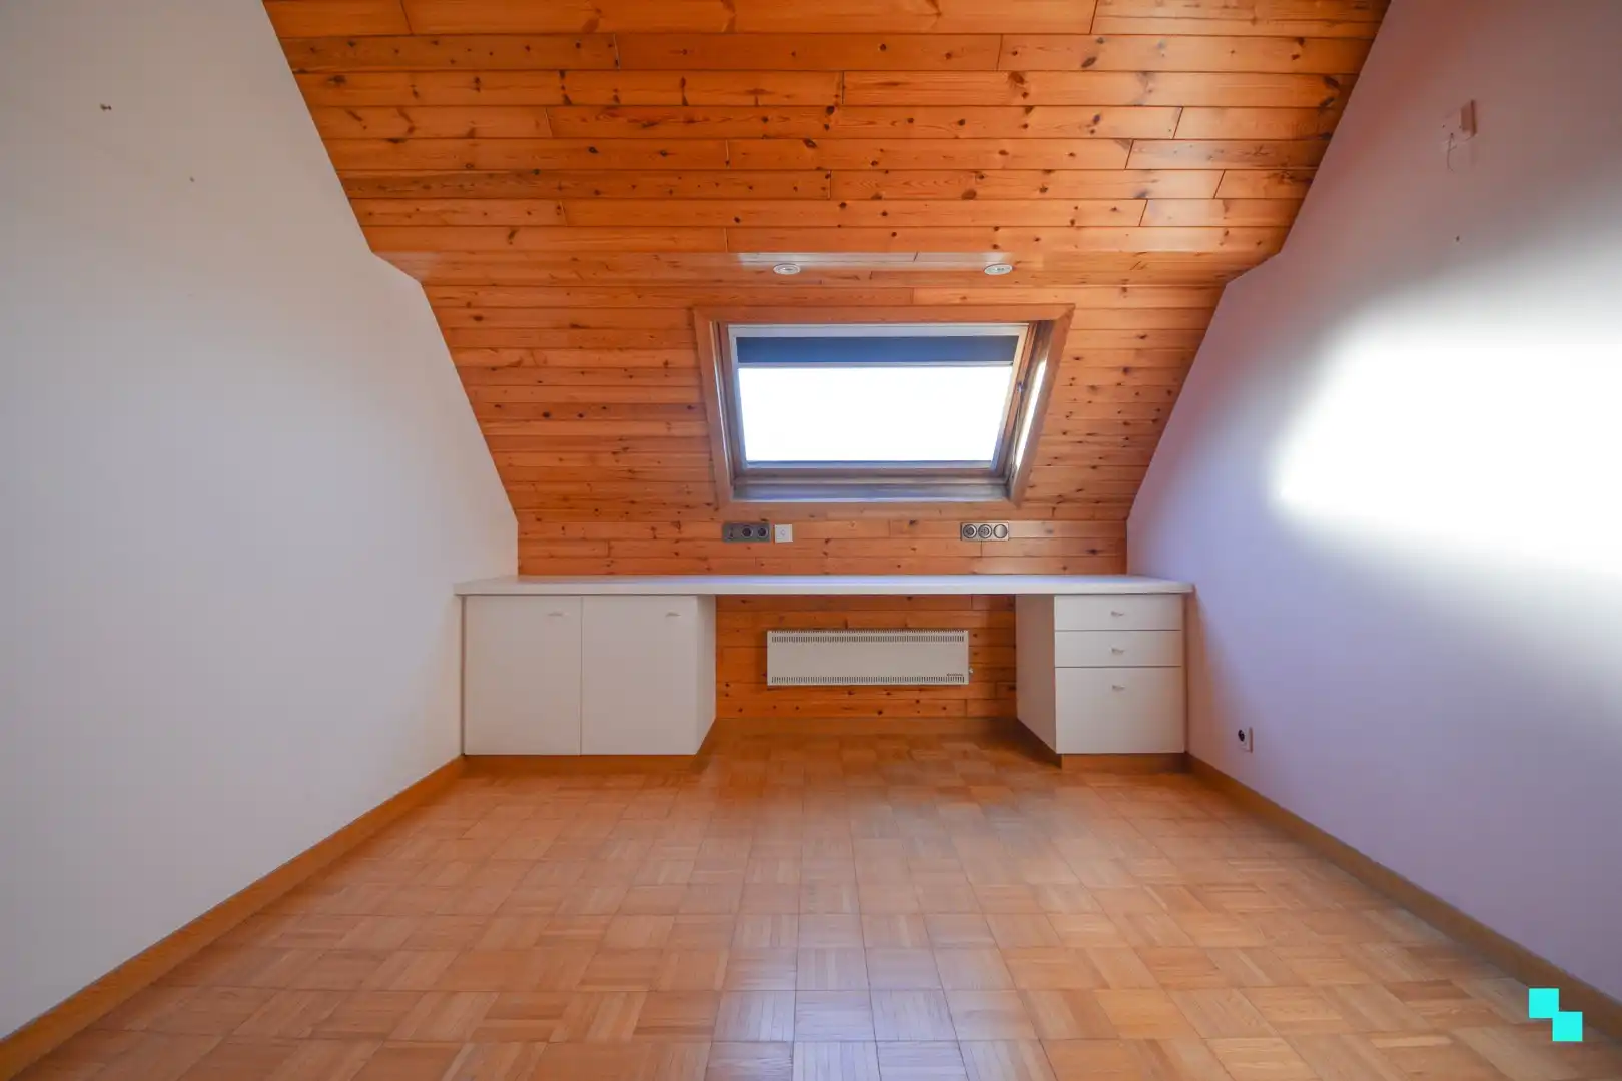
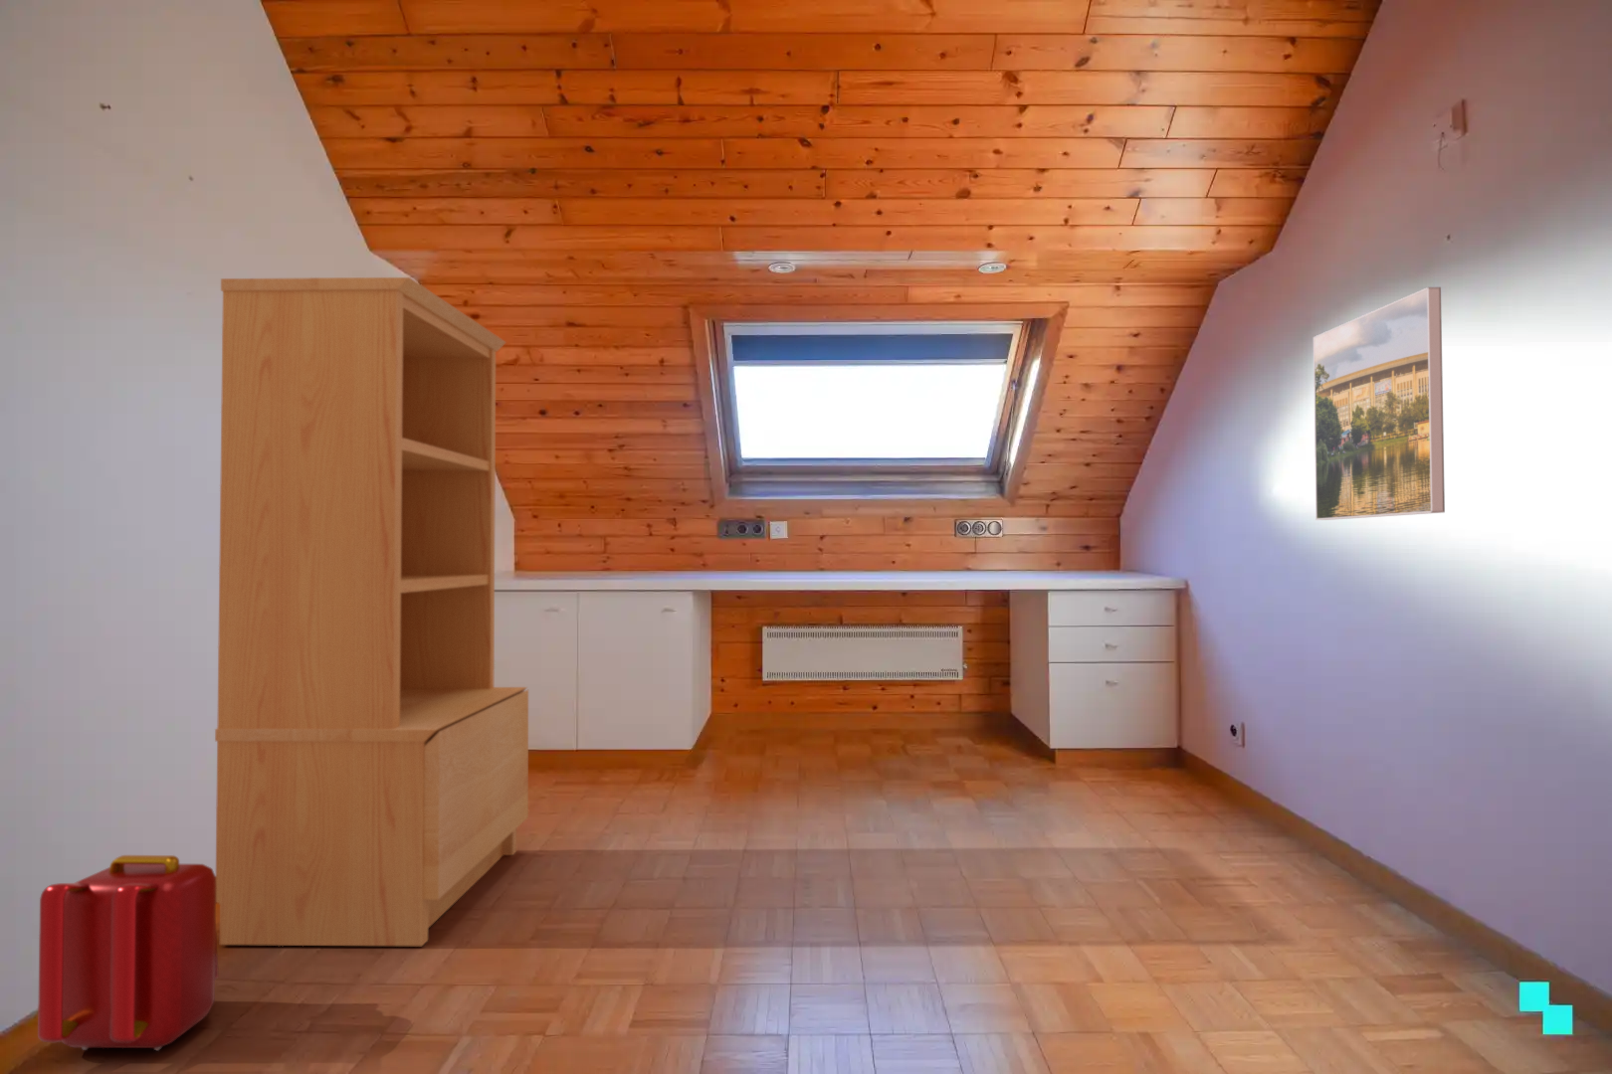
+ bookcase (393, 601)
+ backpack (143, 946)
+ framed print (1371, 415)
